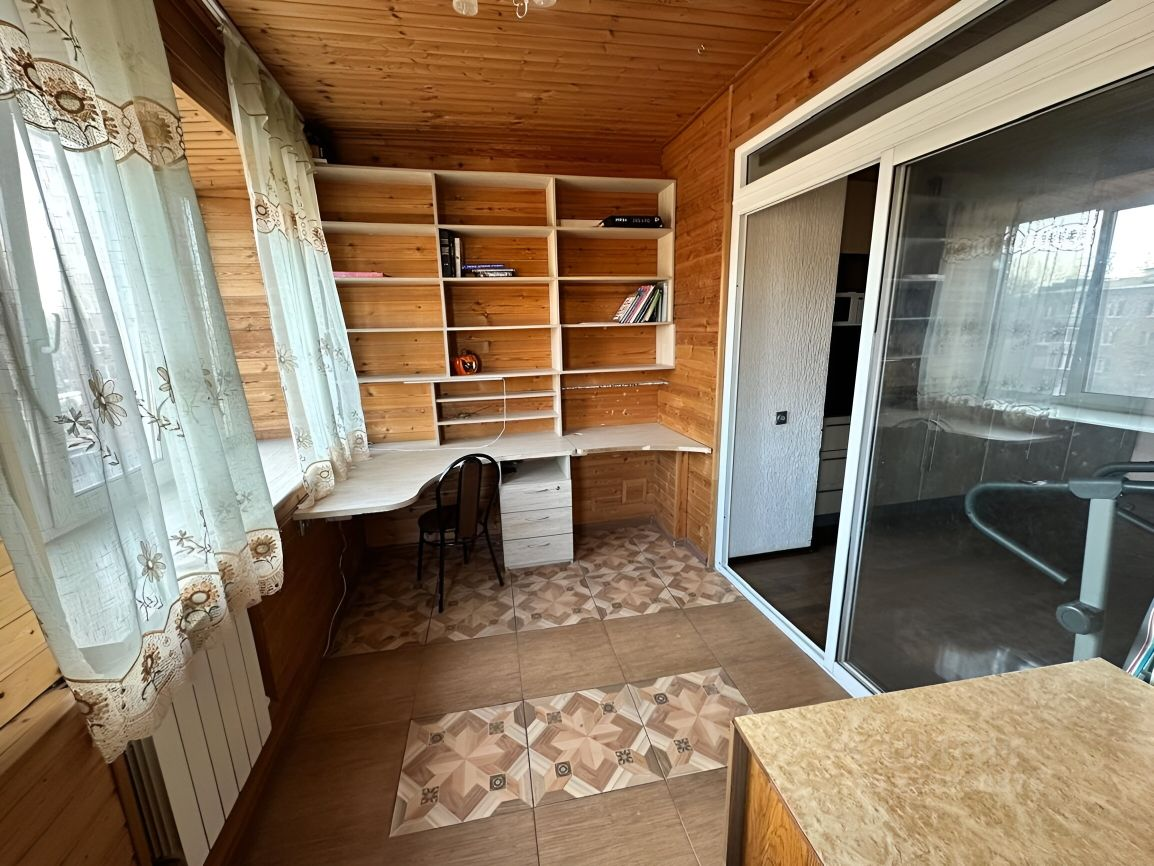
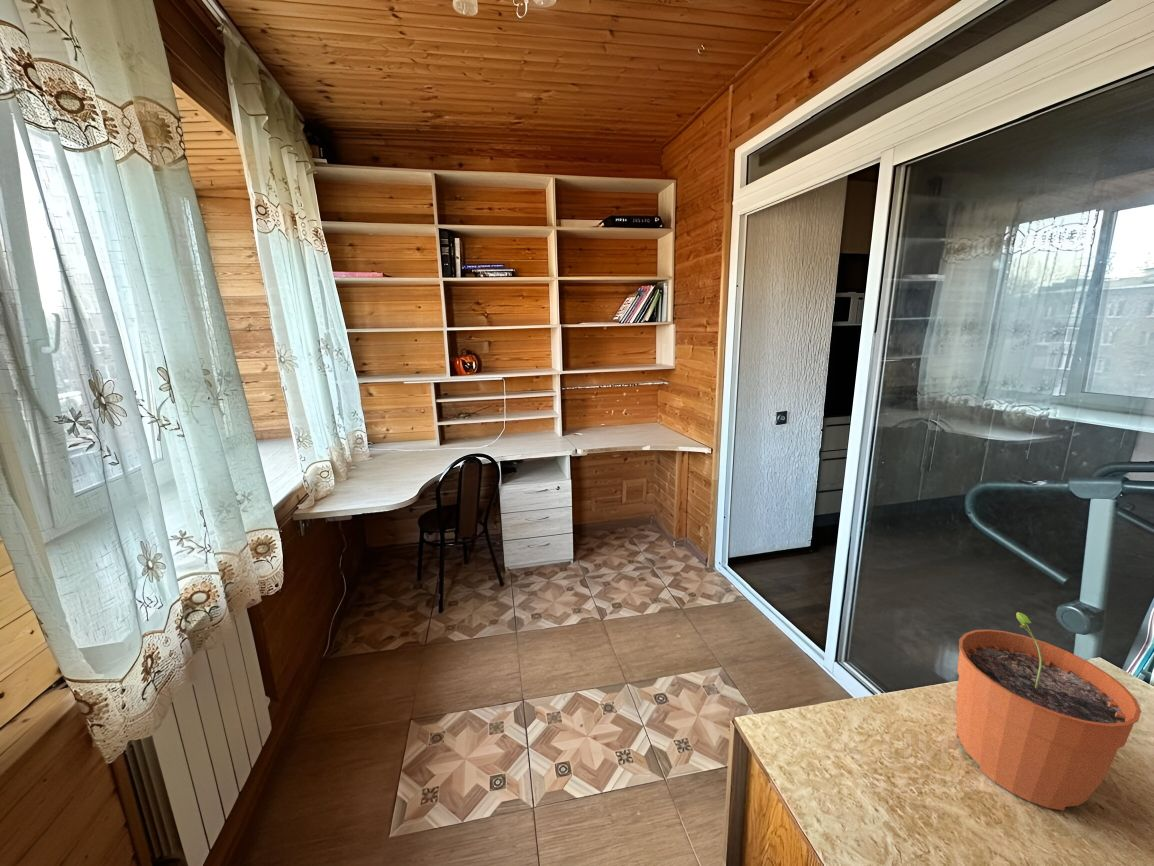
+ plant pot (1034, 694)
